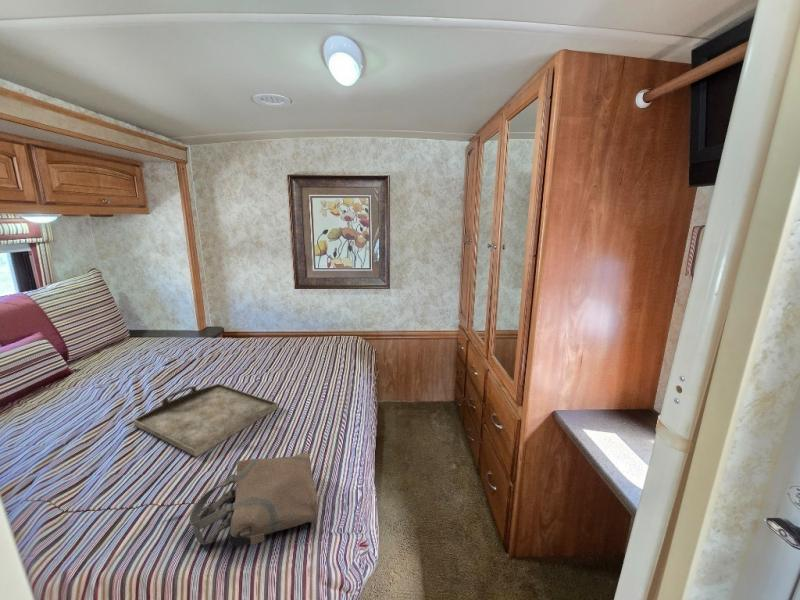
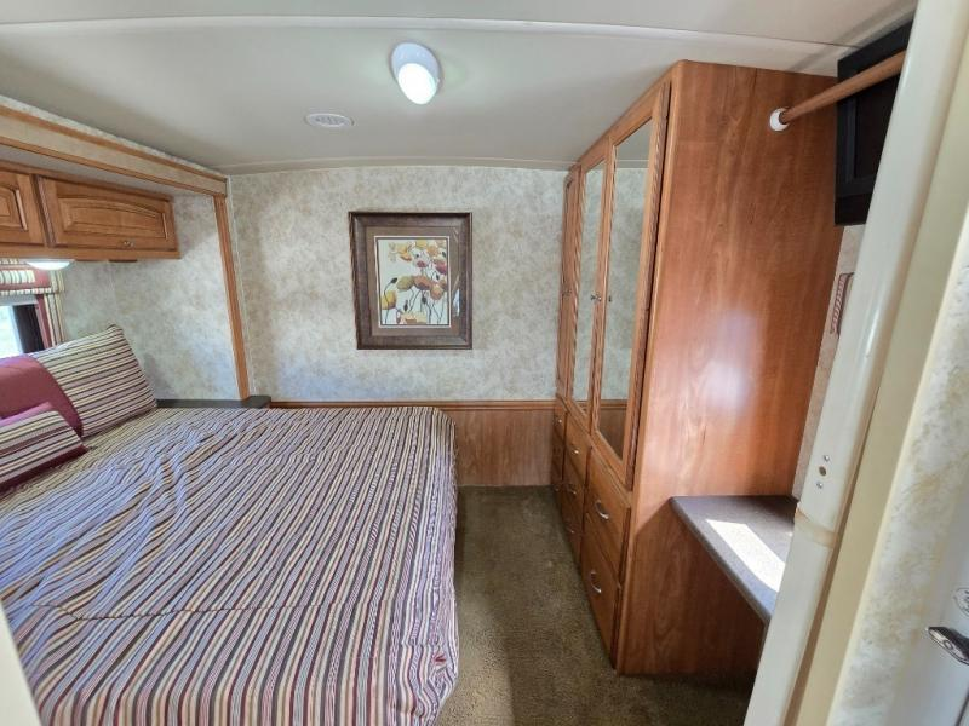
- tote bag (255, 500)
- serving tray (208, 408)
